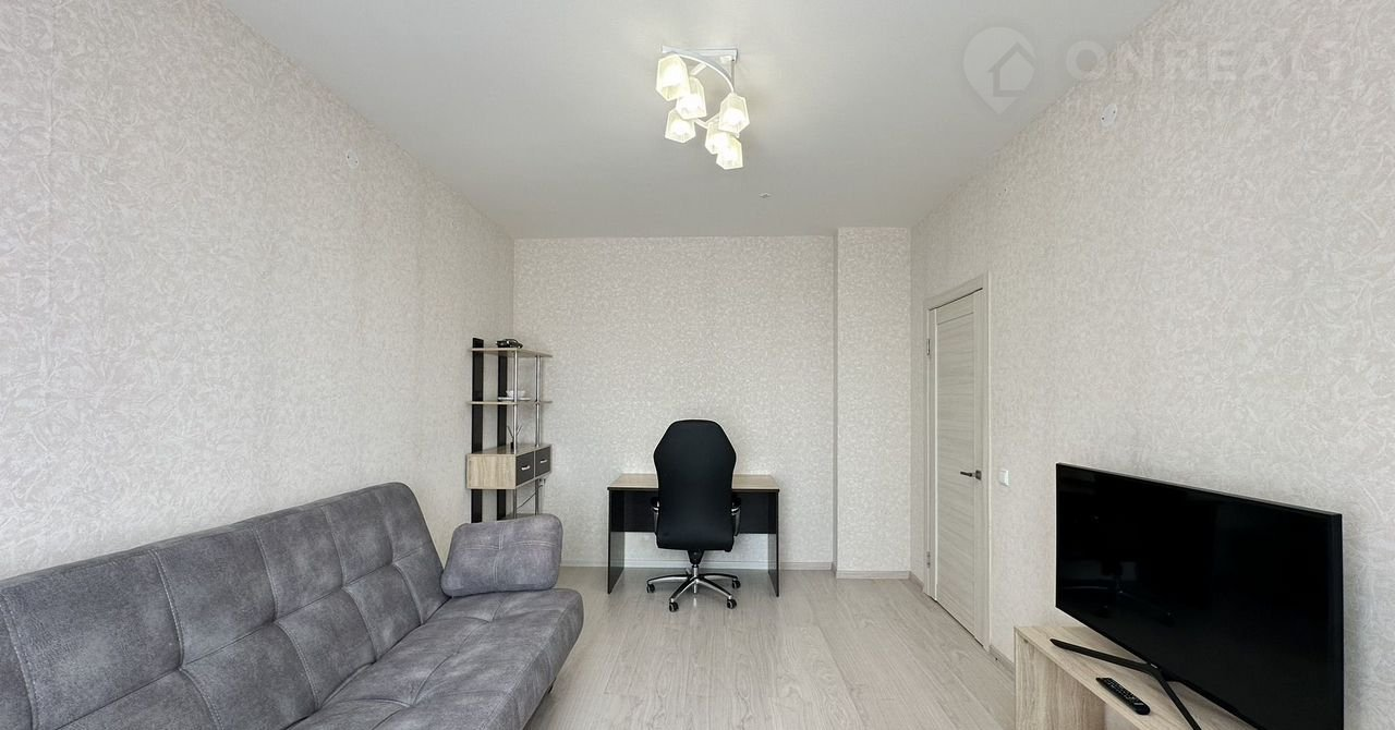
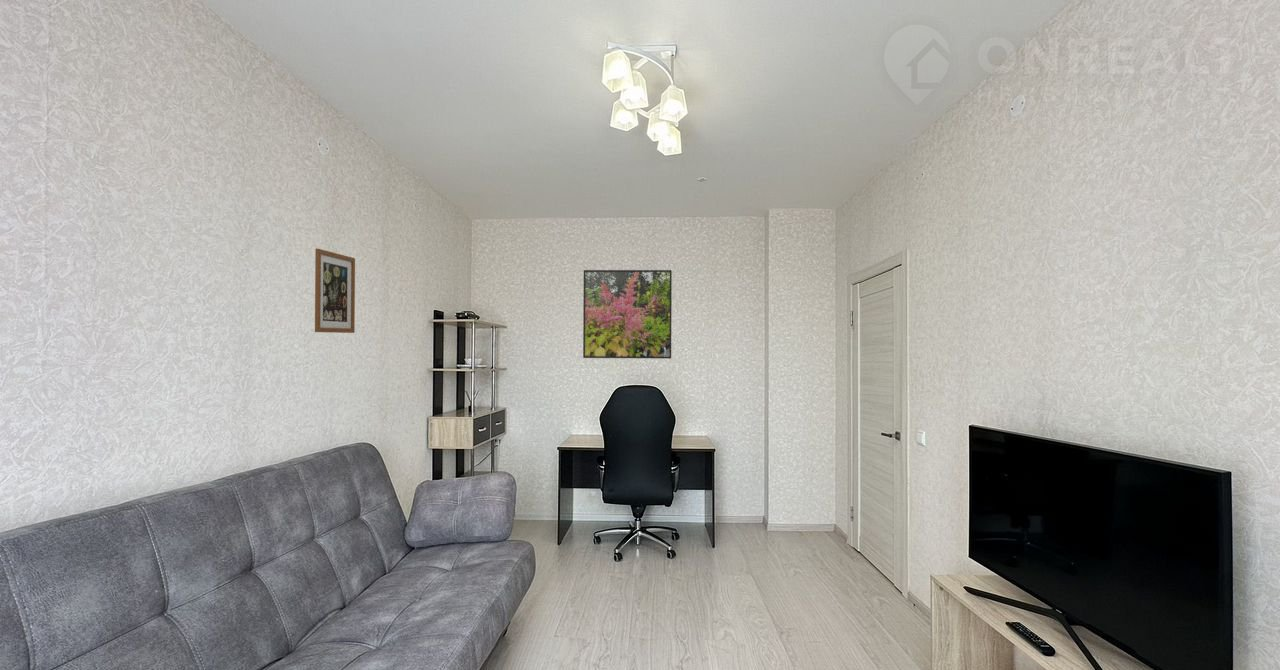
+ wall art (336, 293)
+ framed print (627, 314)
